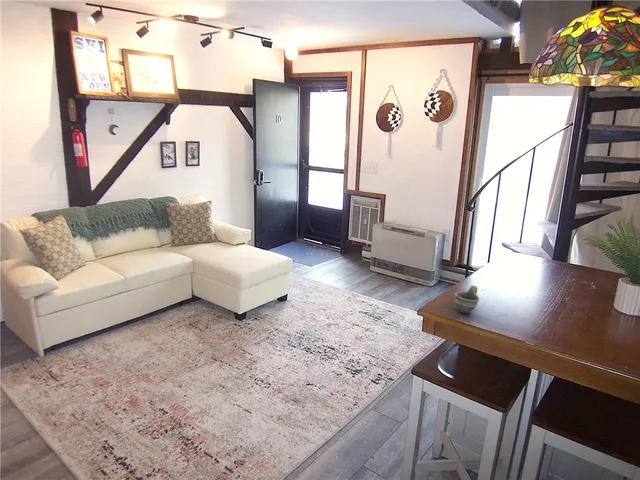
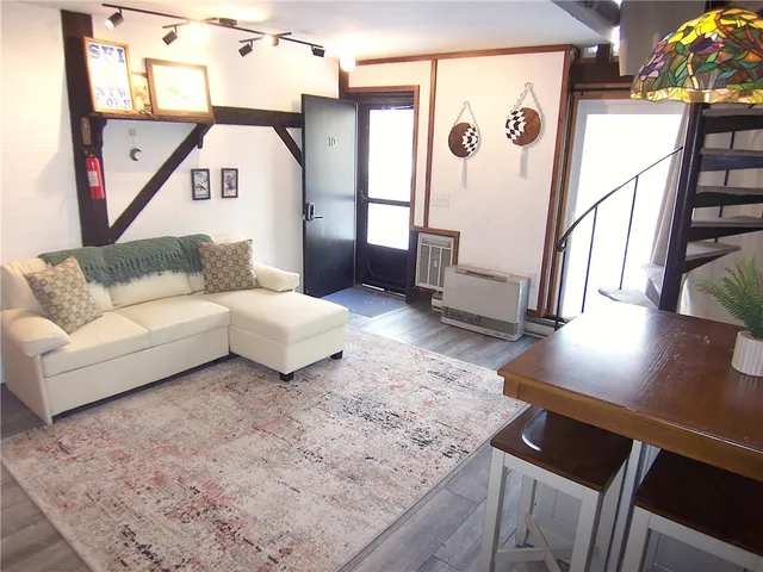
- cup (468, 300)
